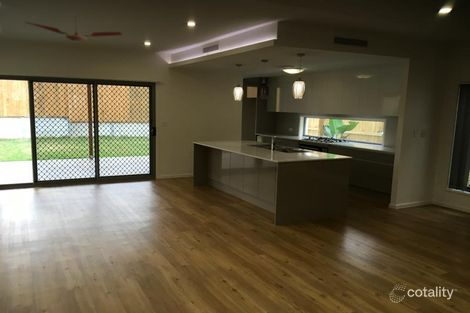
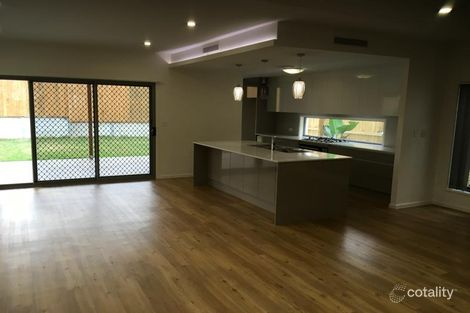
- ceiling fan (76, 29)
